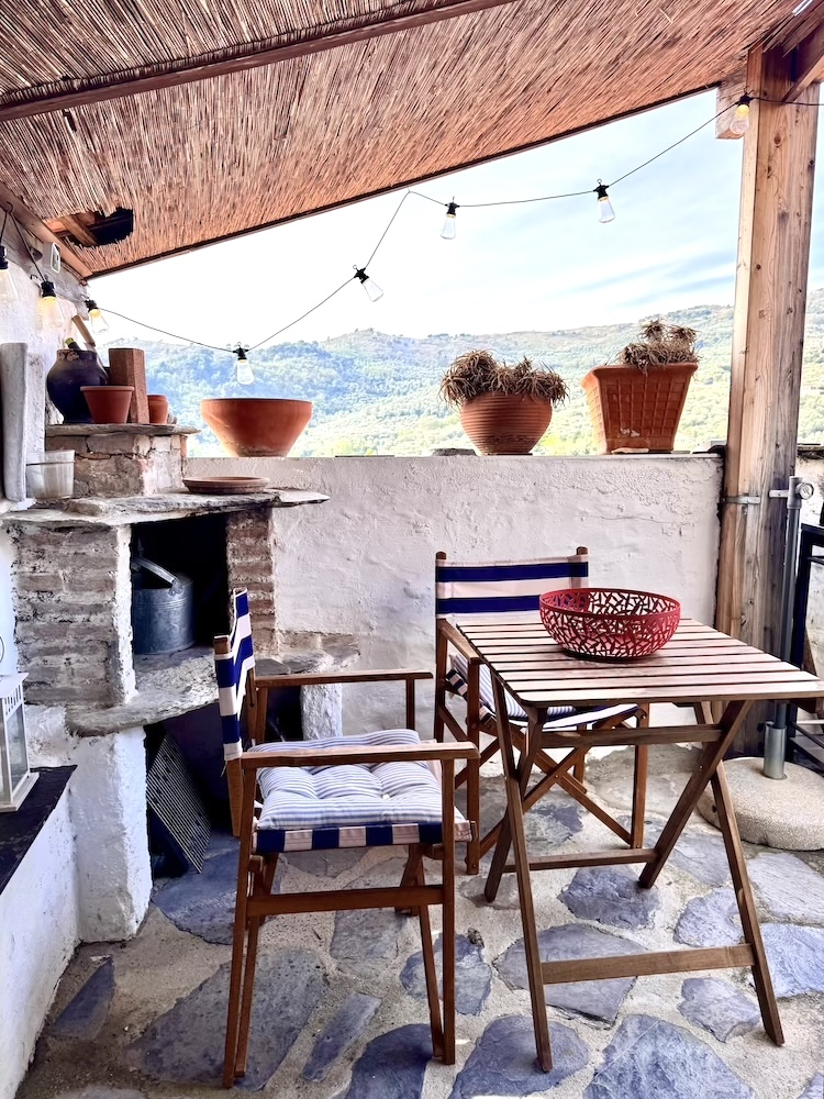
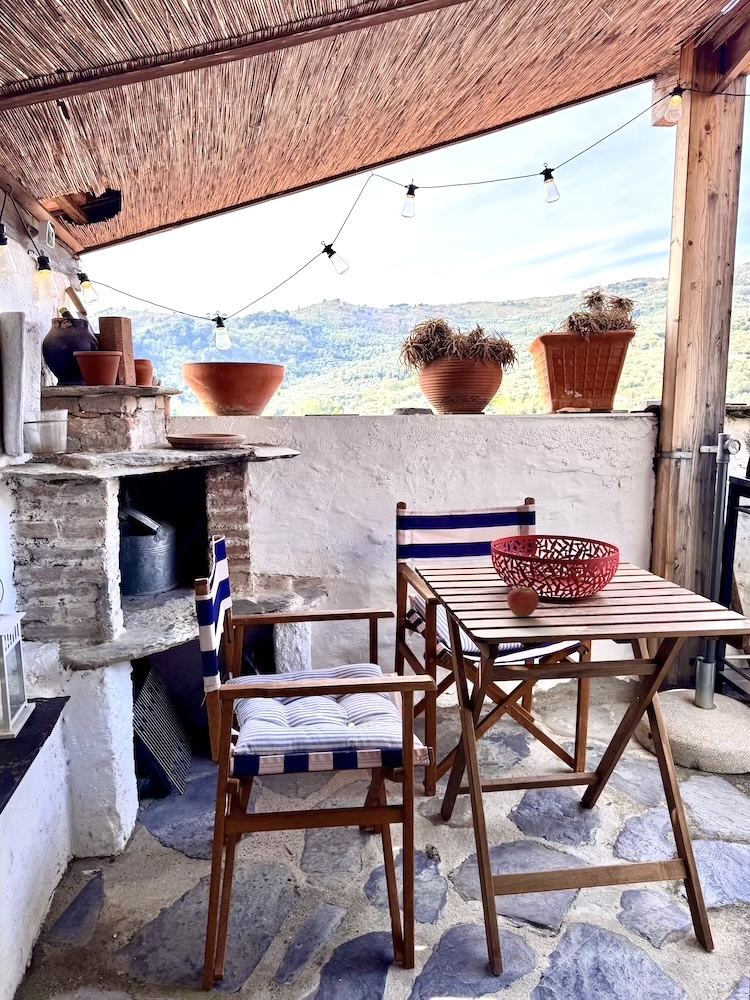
+ apple (522, 599)
